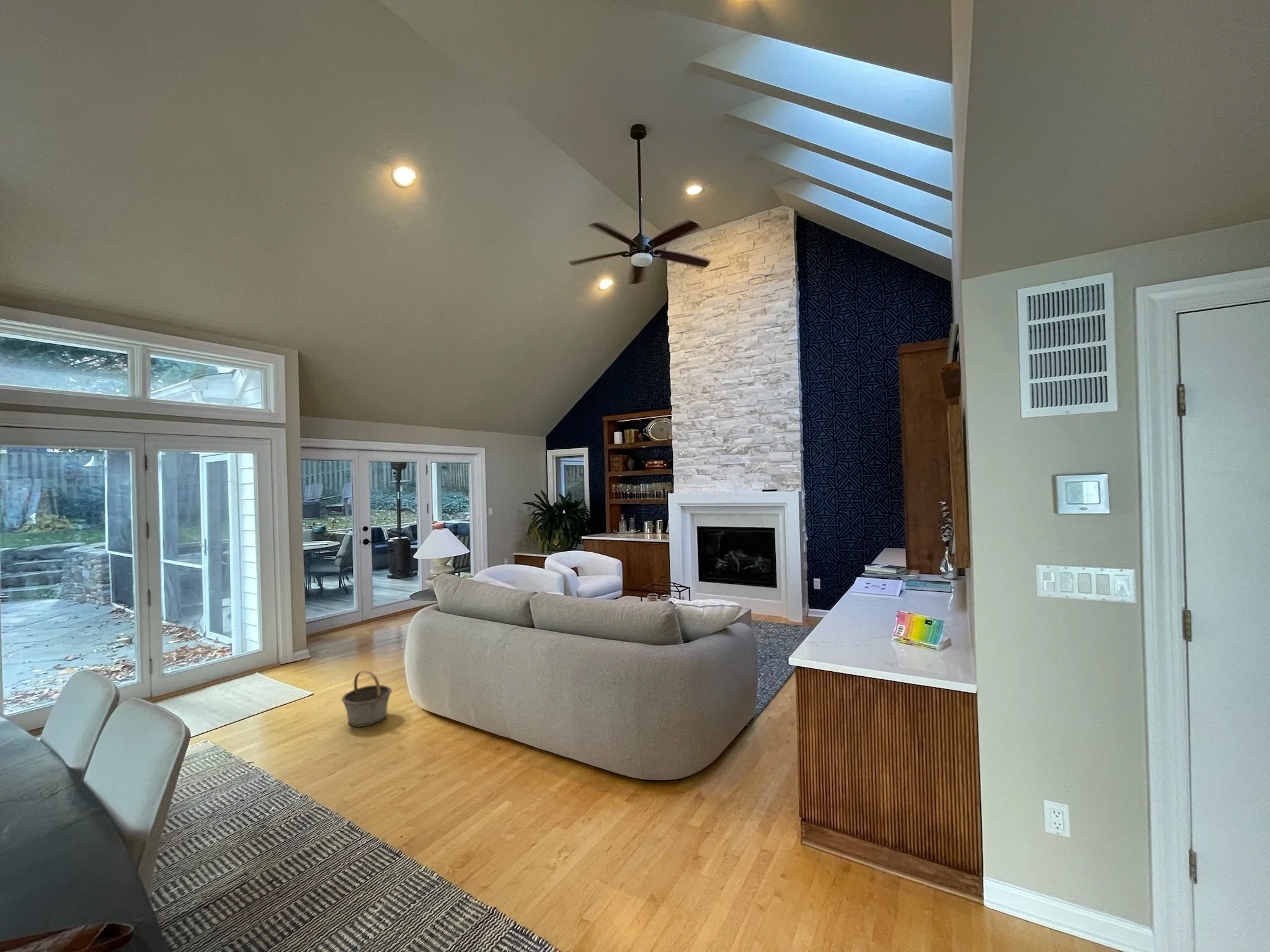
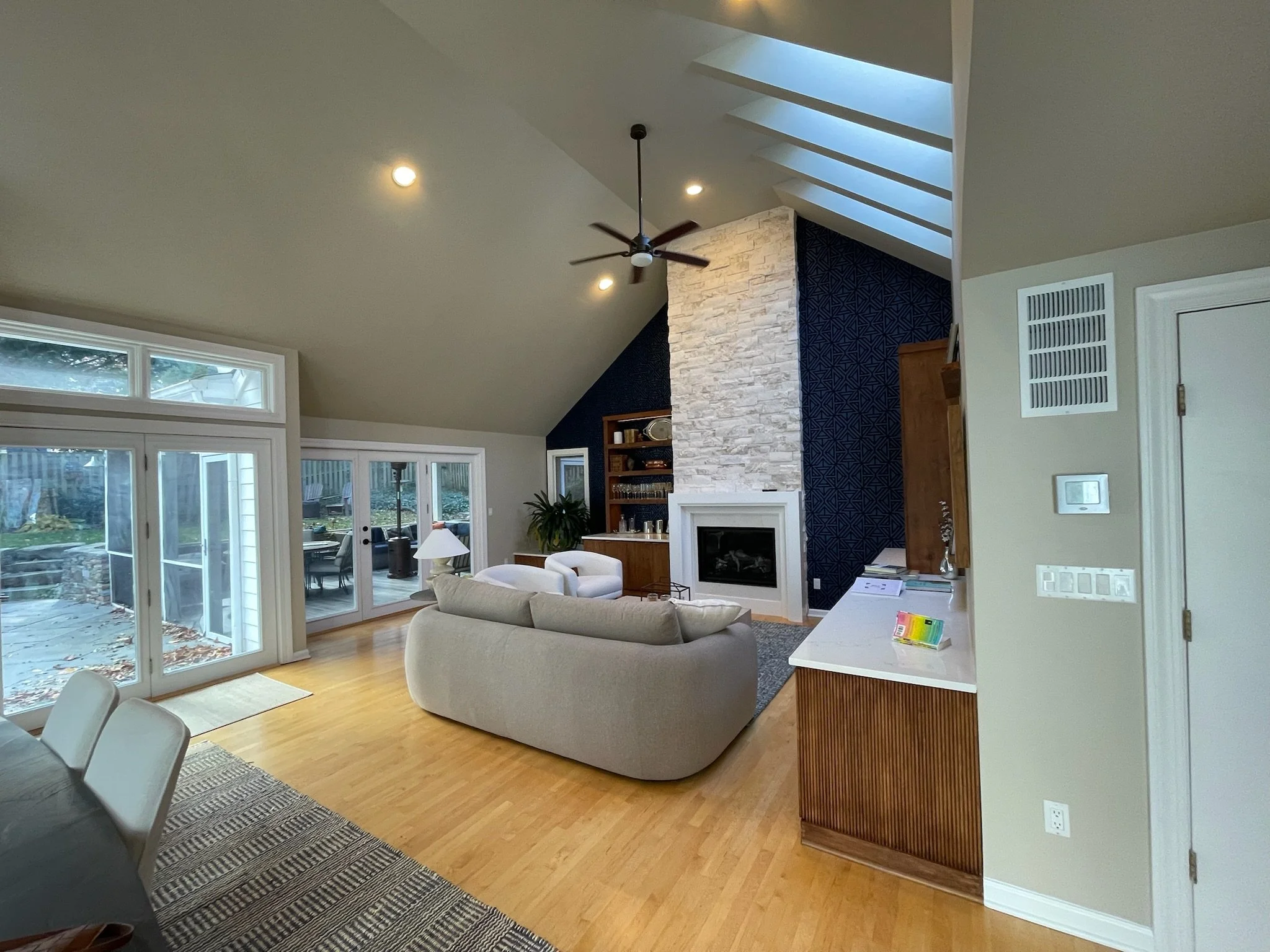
- basket (367, 695)
